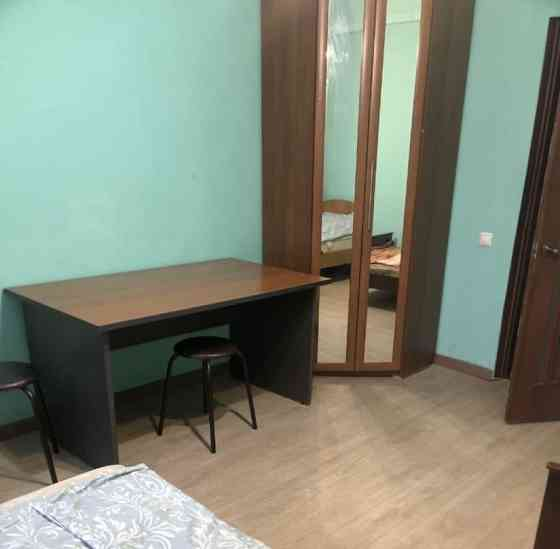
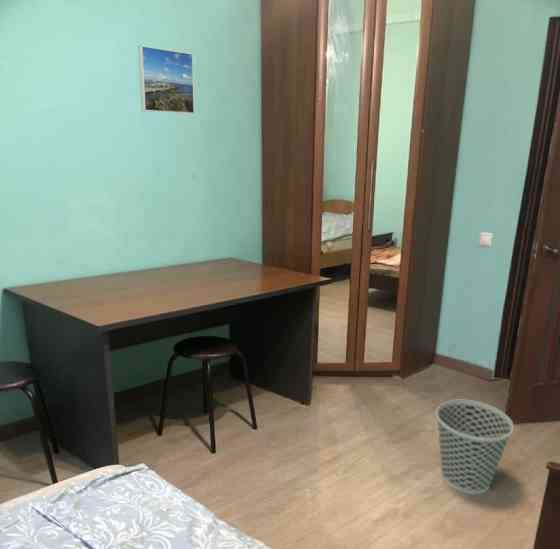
+ wastebasket (469, 449)
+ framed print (167, 81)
